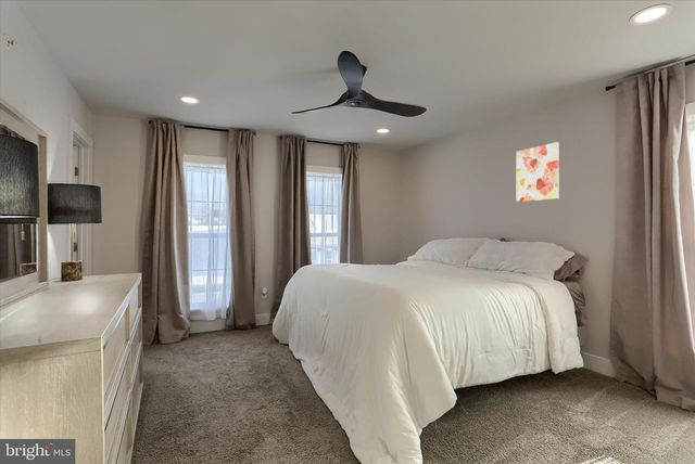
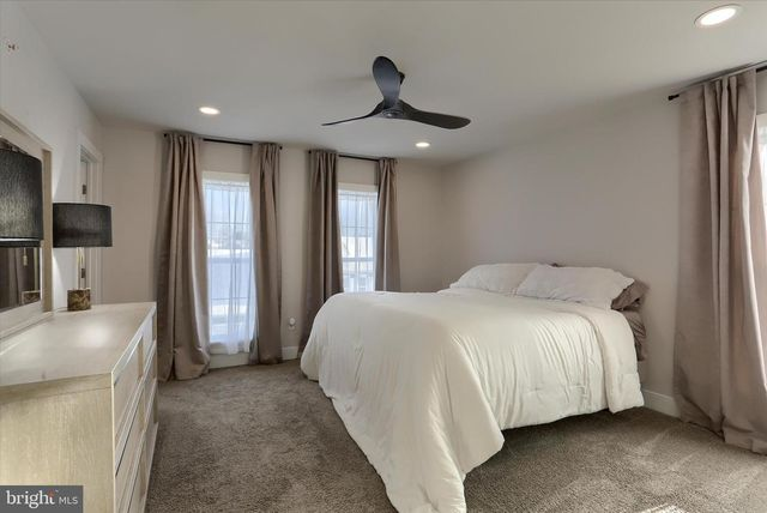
- wall art (536, 173)
